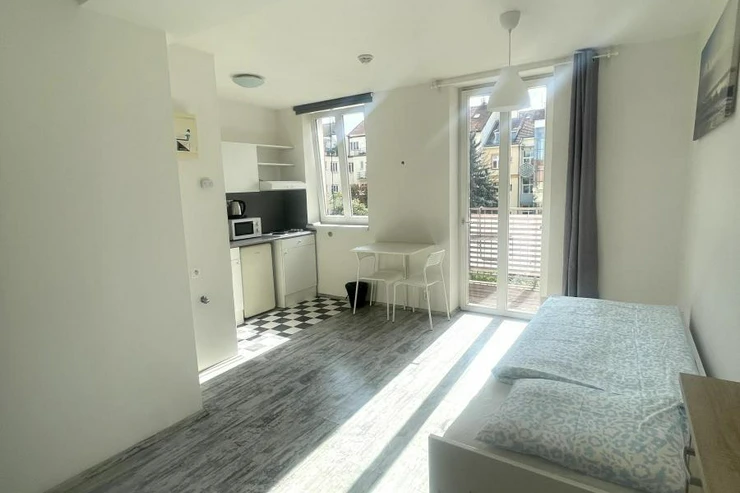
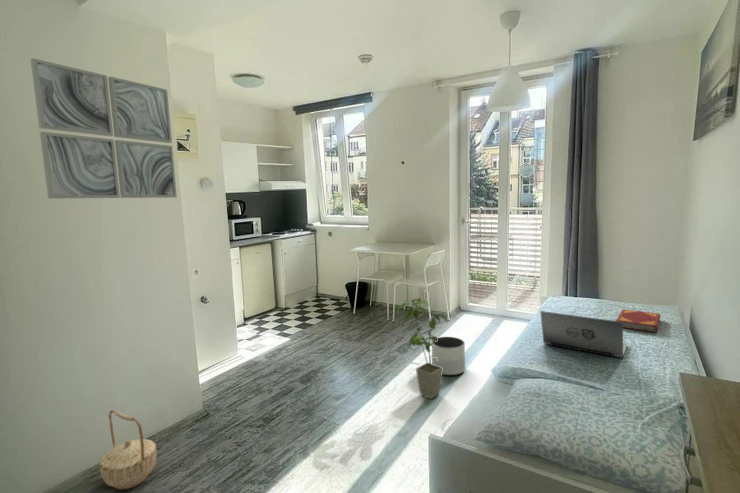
+ hardback book (638, 320)
+ basket (127, 446)
+ planter (448, 355)
+ house plant (423, 349)
+ wall art (113, 139)
+ laptop (583, 328)
